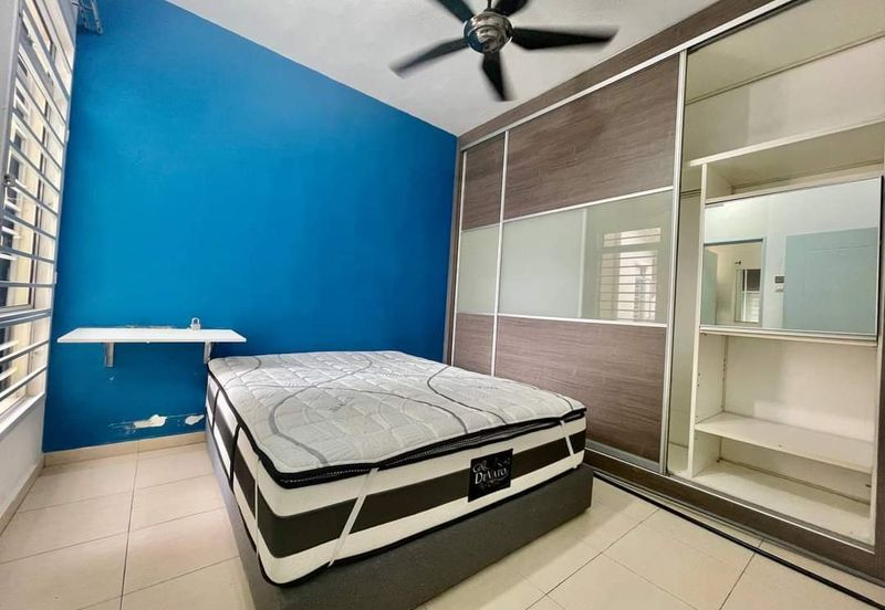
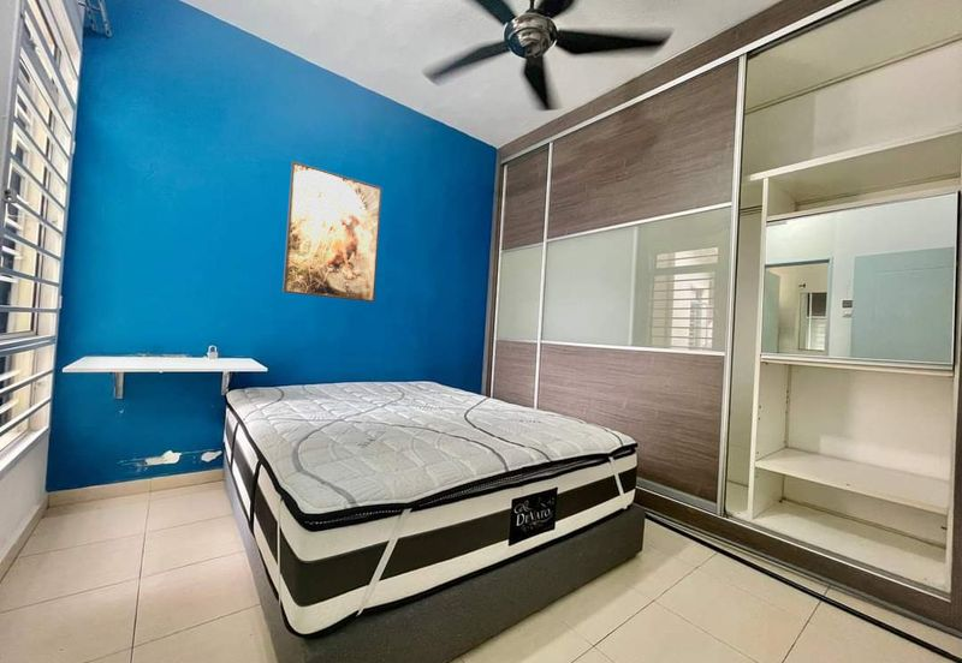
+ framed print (335, 235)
